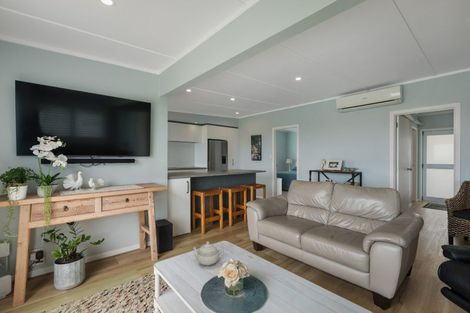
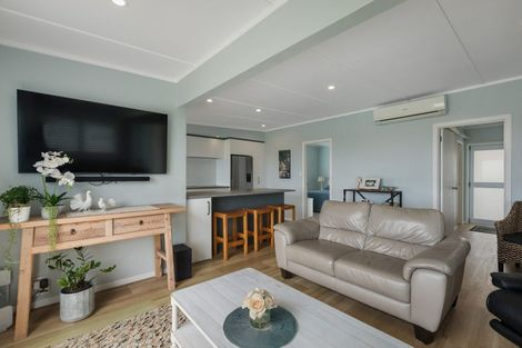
- teapot (208, 252)
